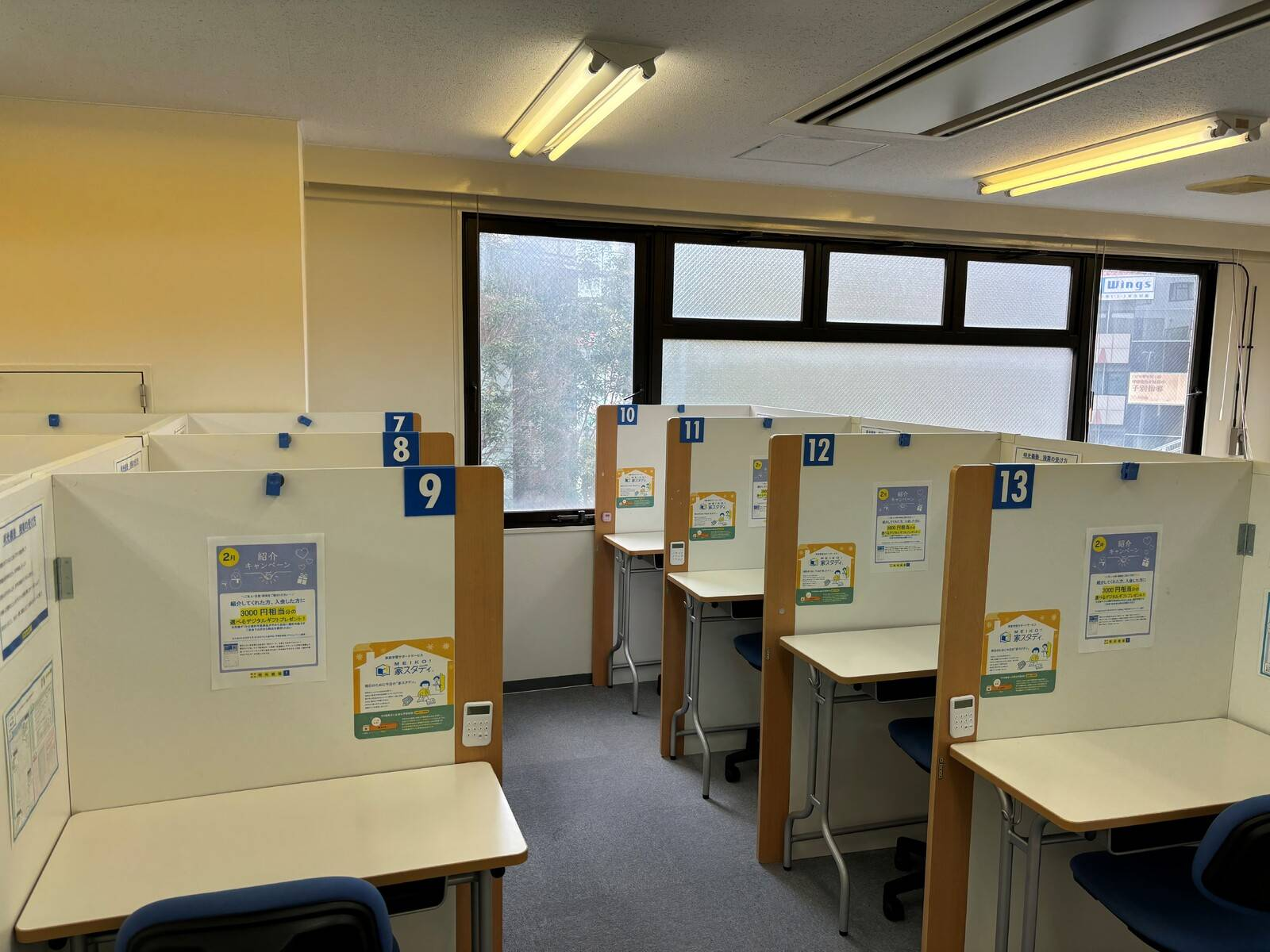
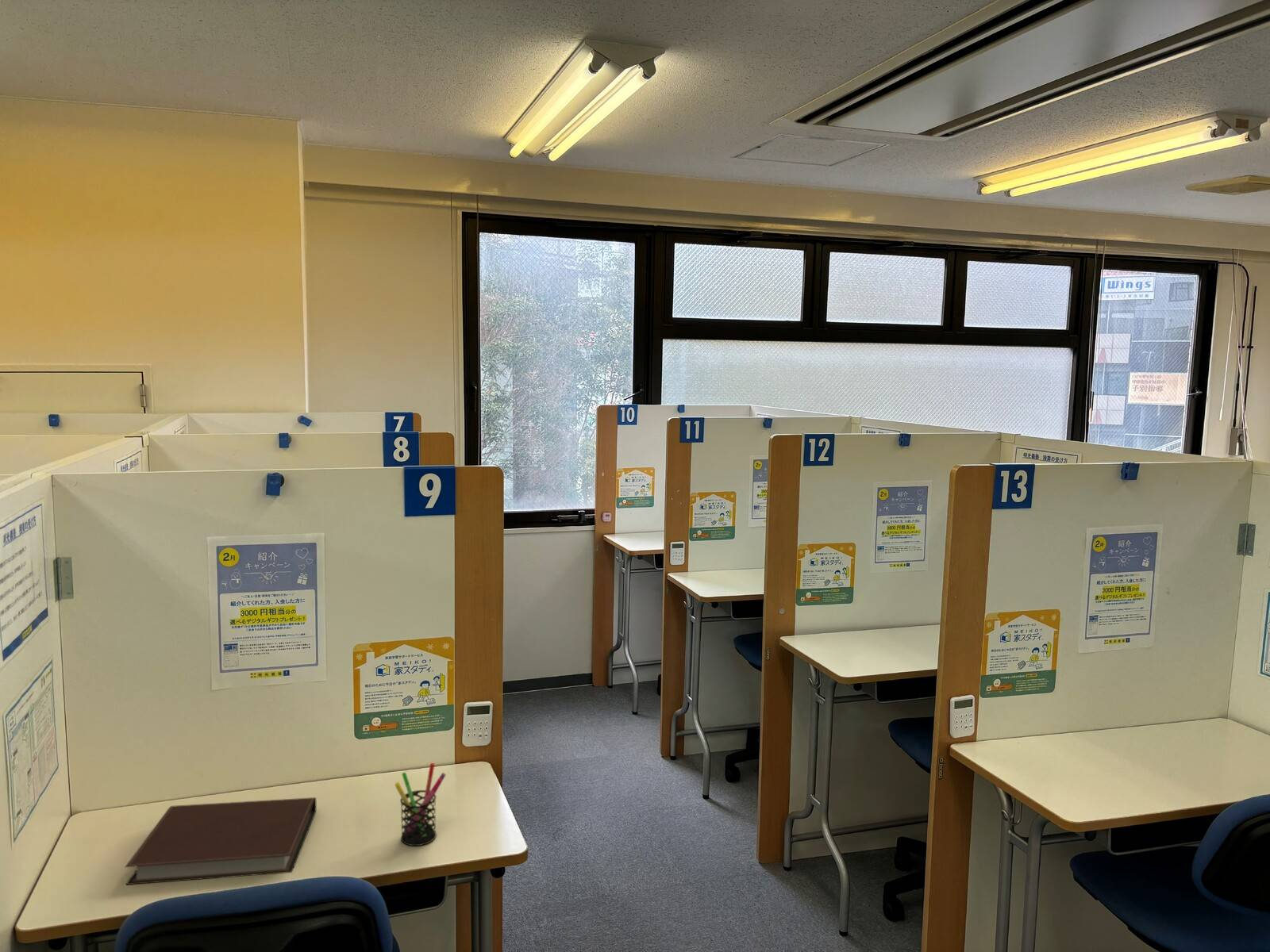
+ pen holder (418, 800)
+ notebook (229, 836)
